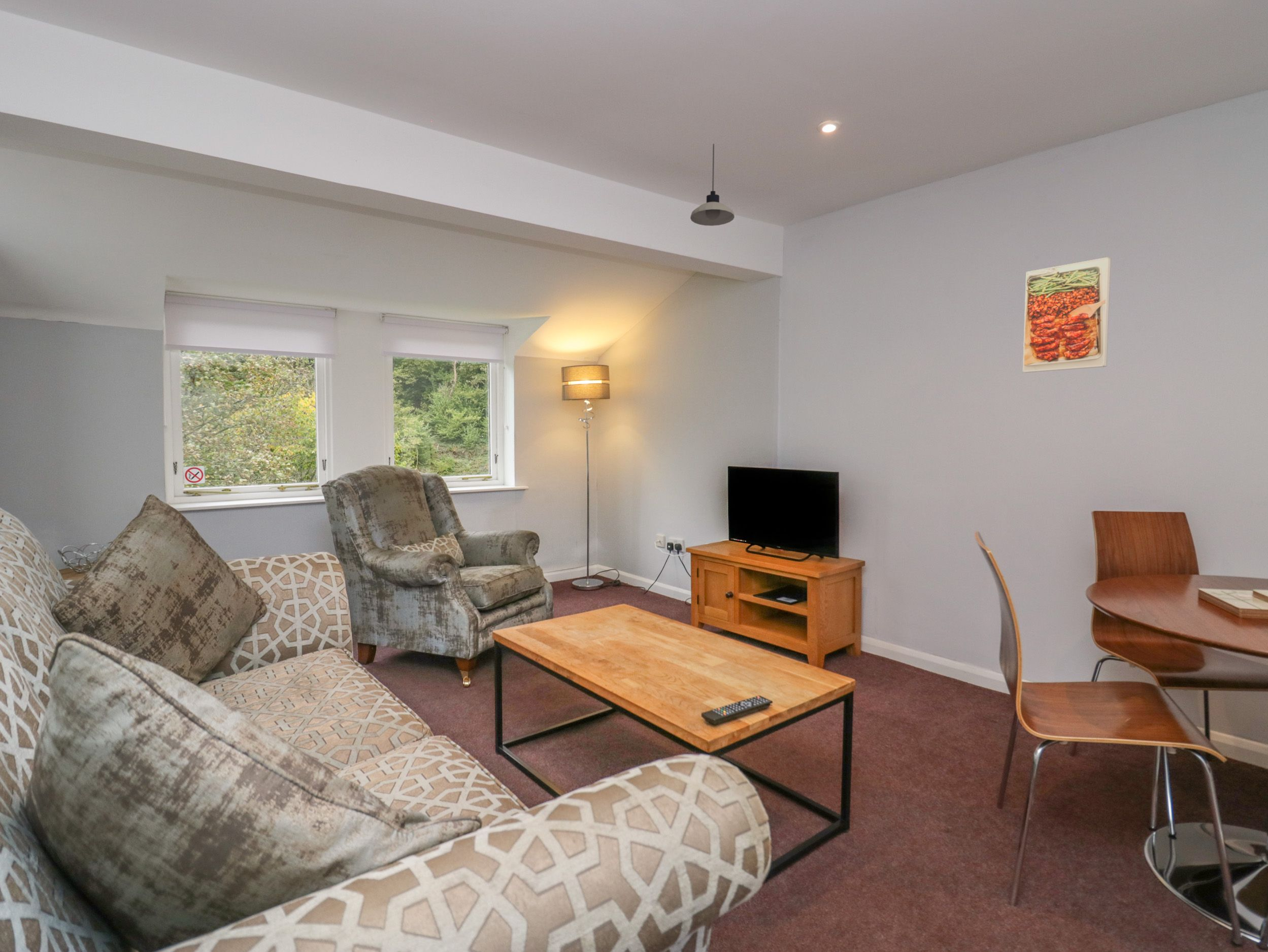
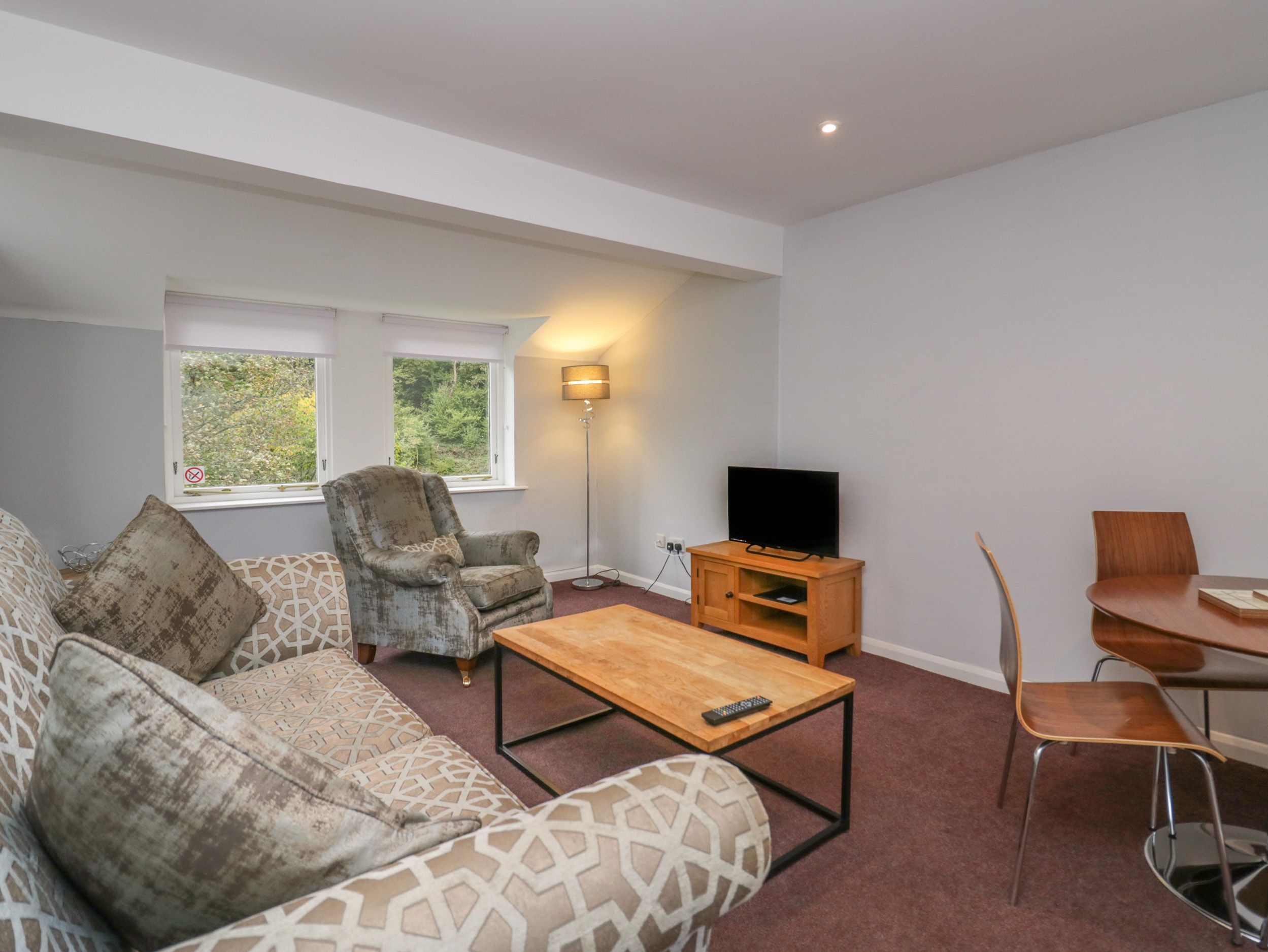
- pendant light (713, 182)
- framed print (1064, 317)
